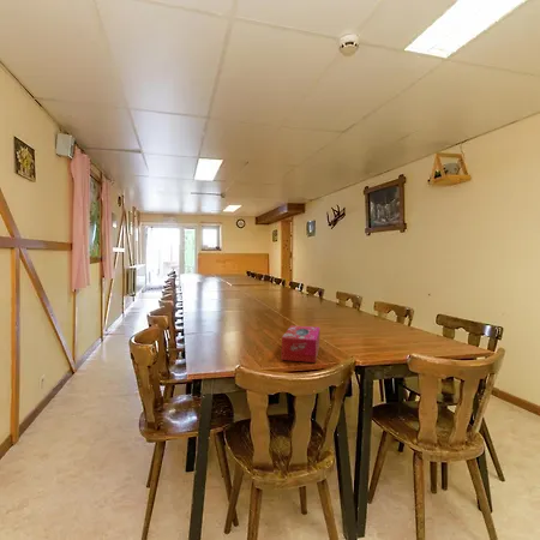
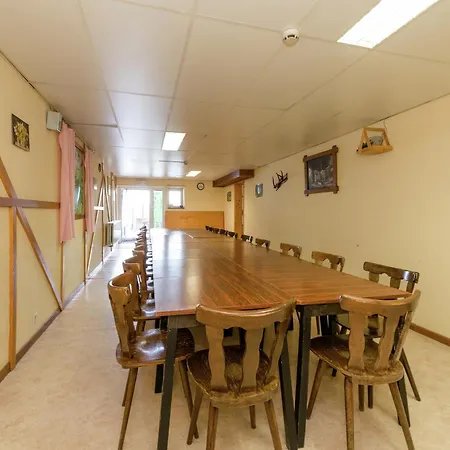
- tissue box (301, 342)
